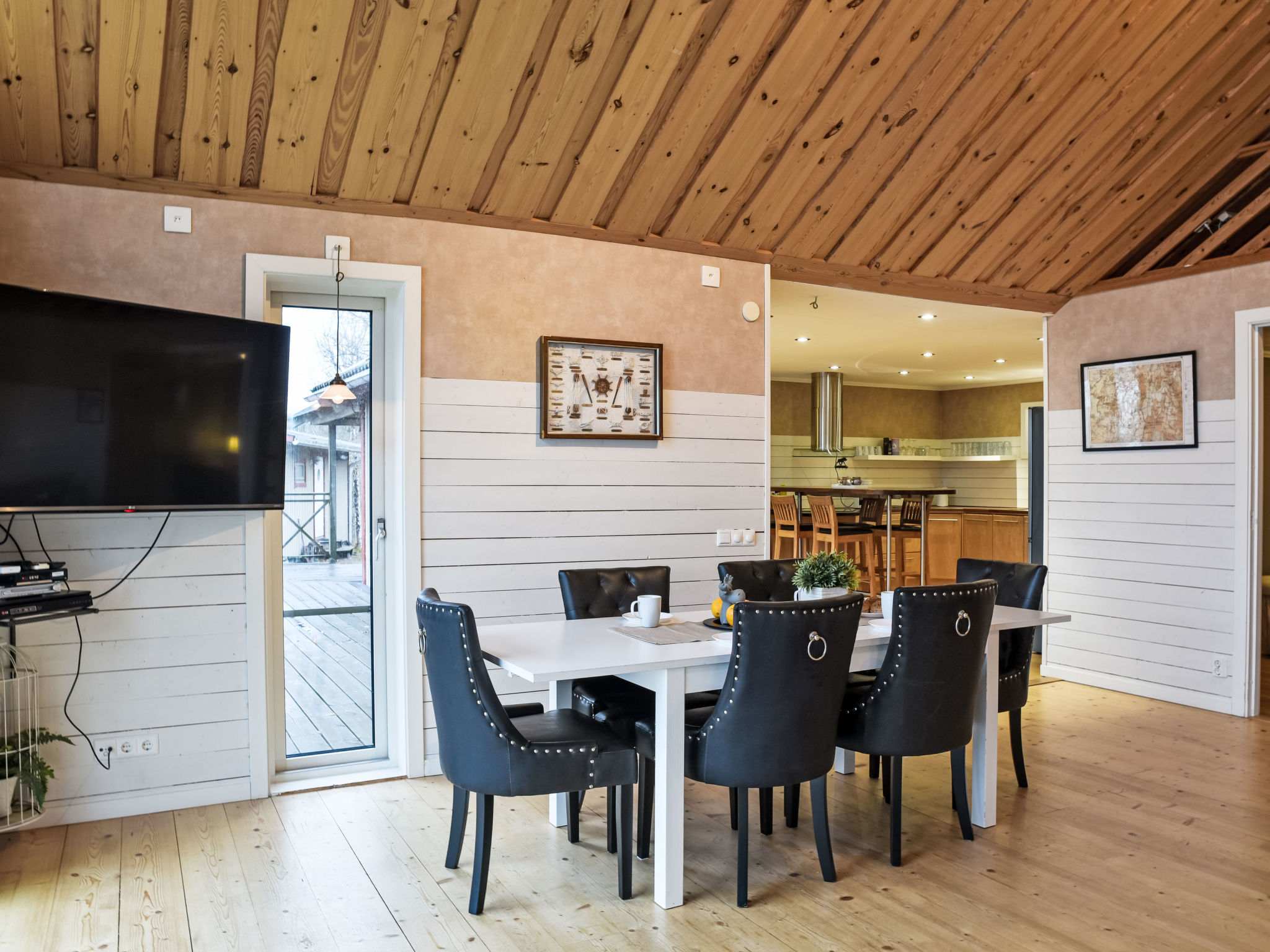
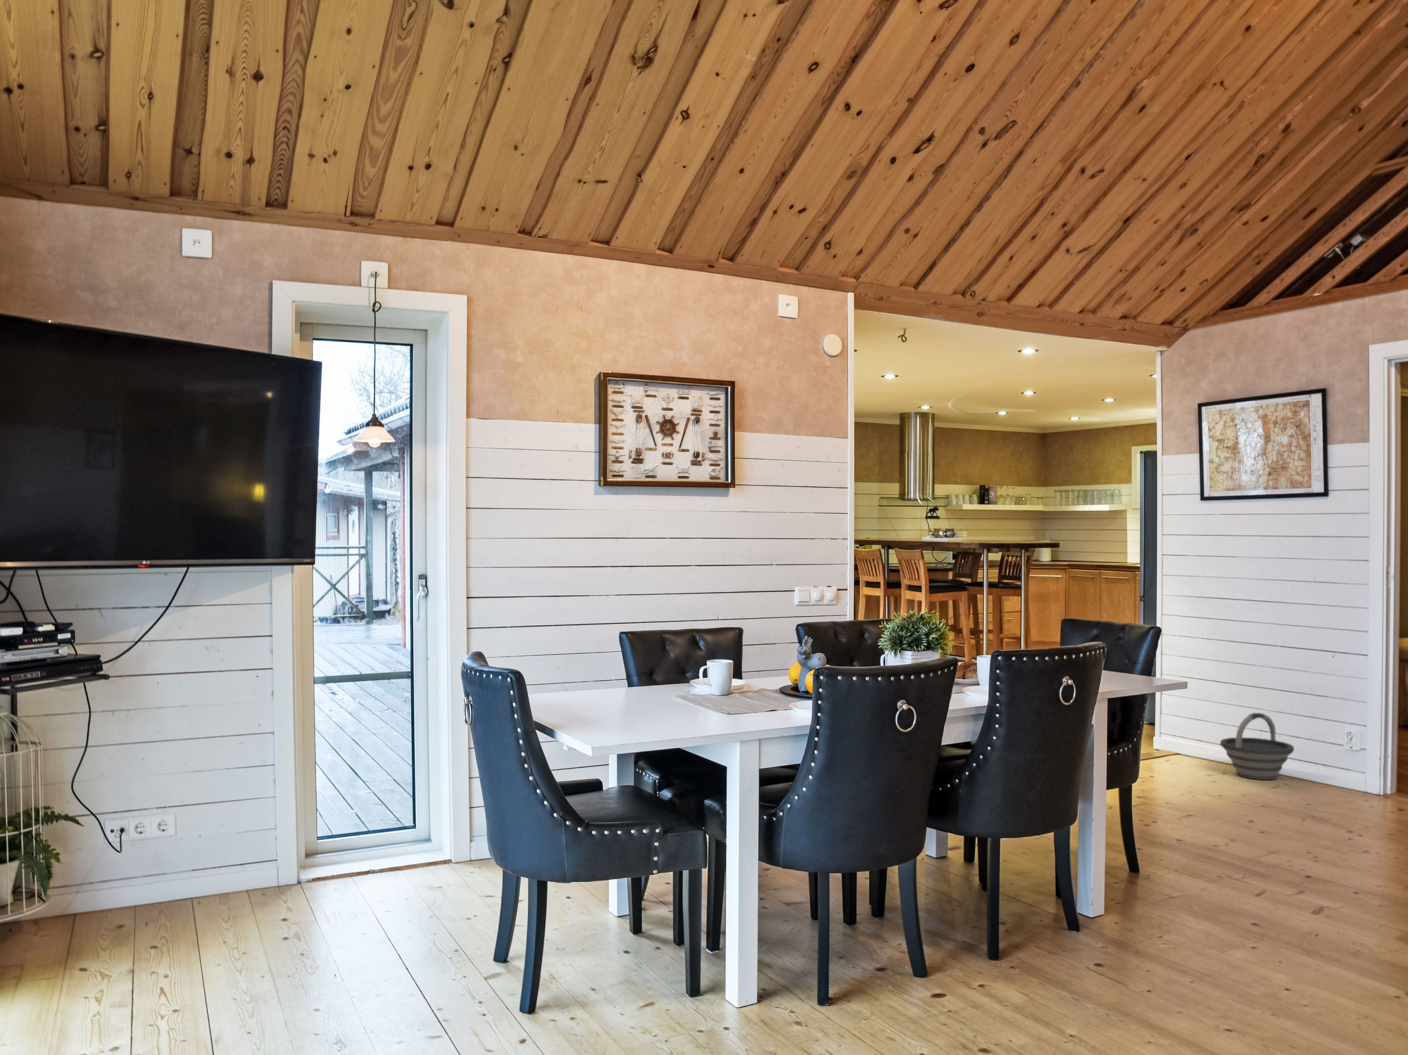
+ bucket (1256, 744)
